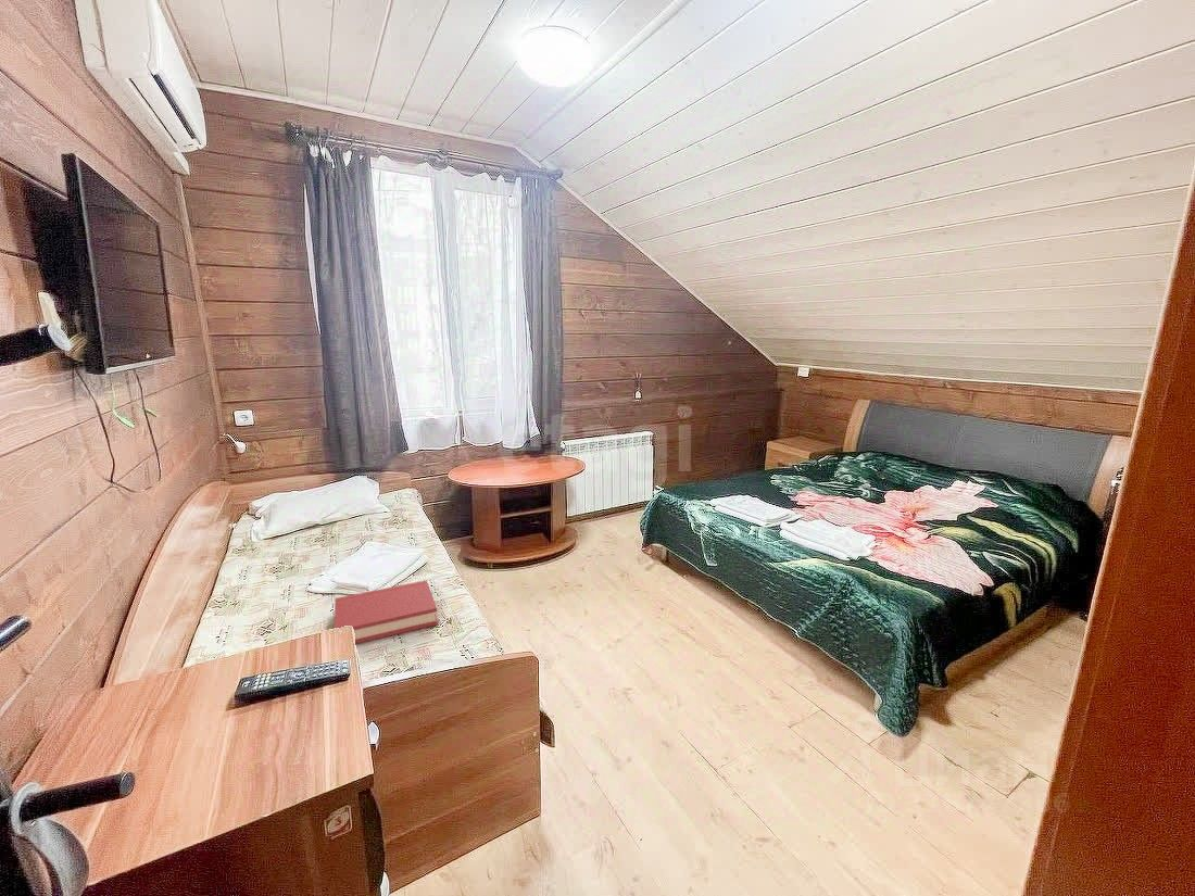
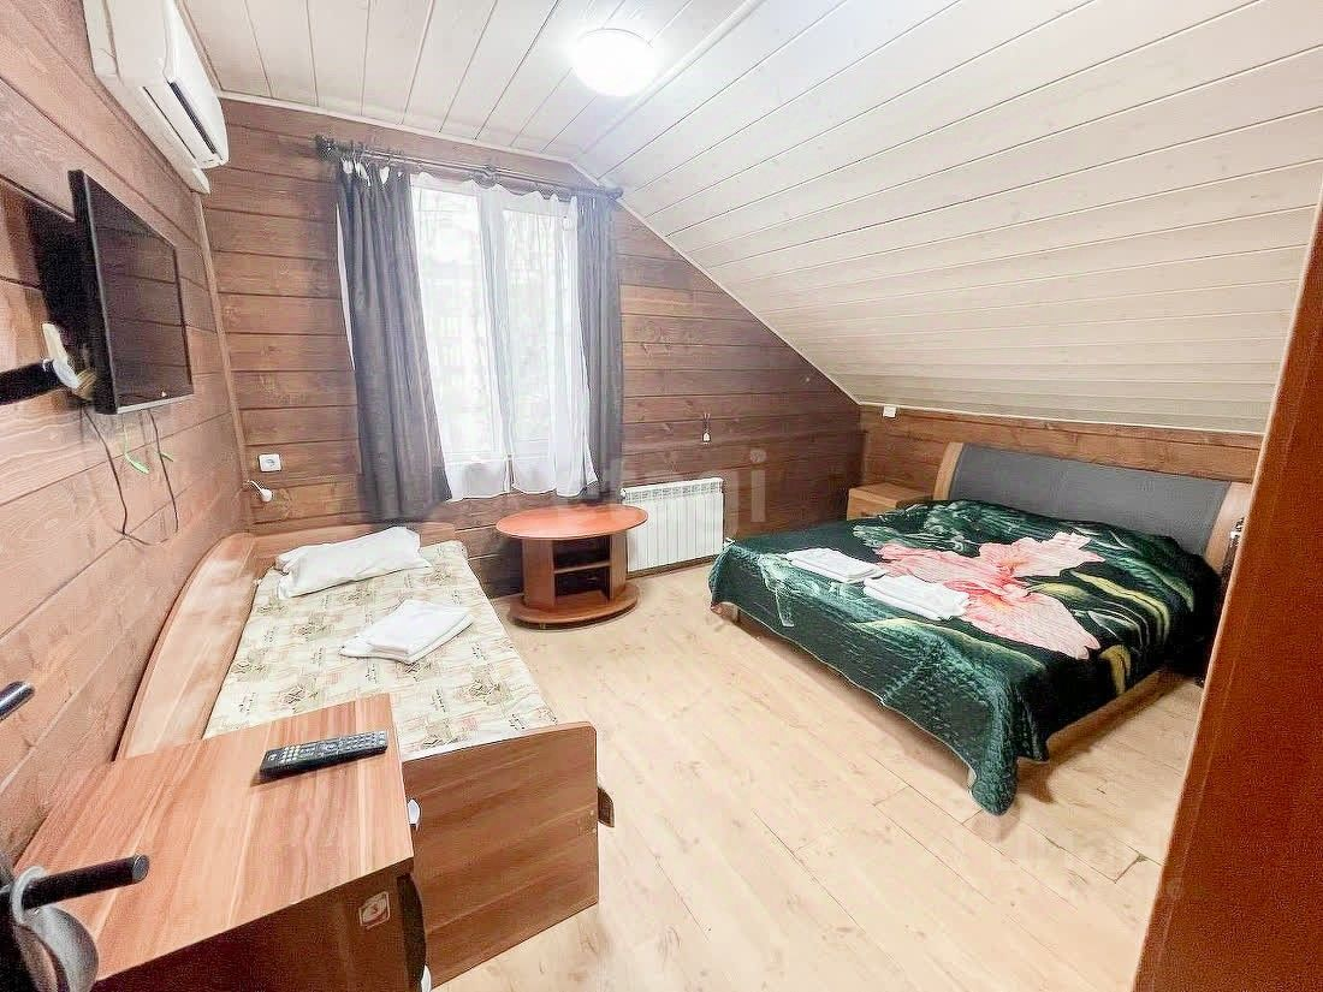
- hardback book (386, 610)
